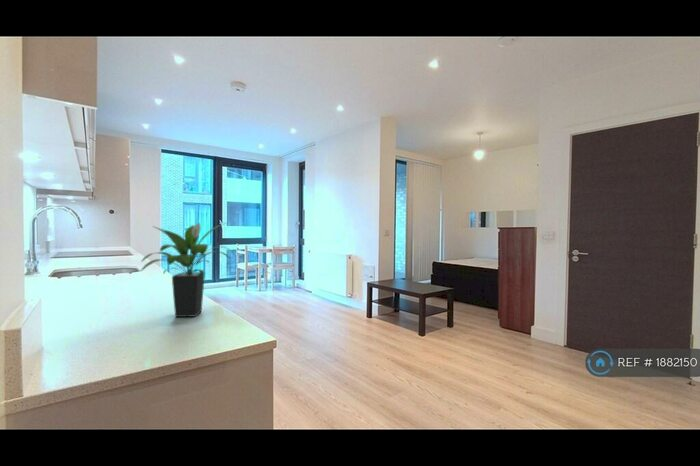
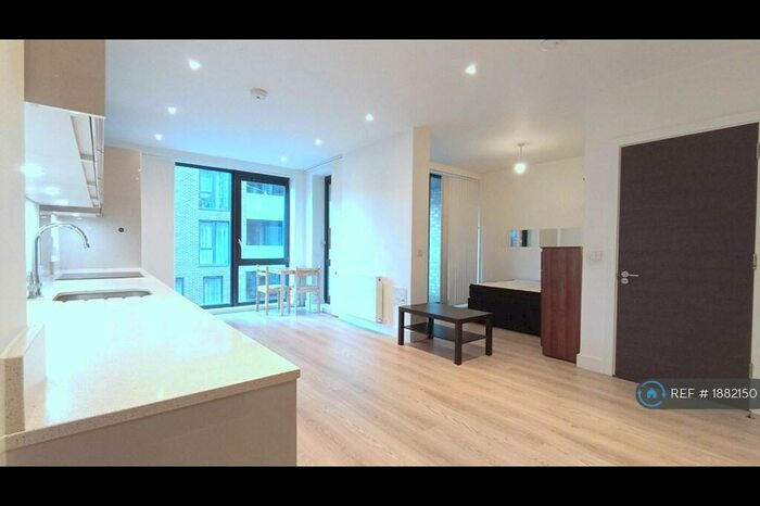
- potted plant (188, 268)
